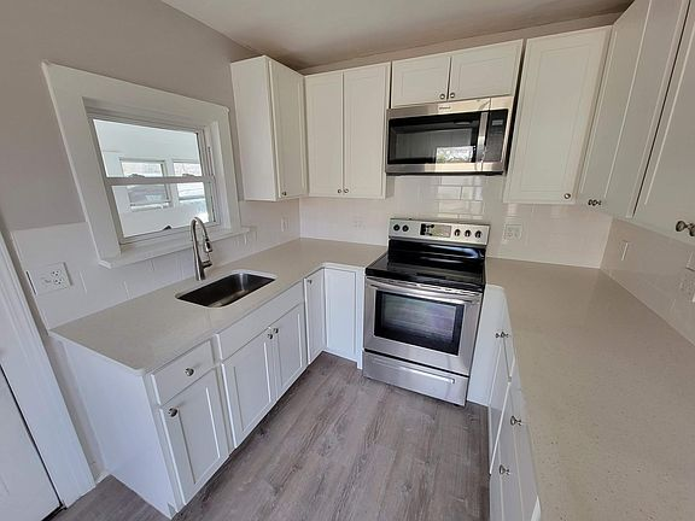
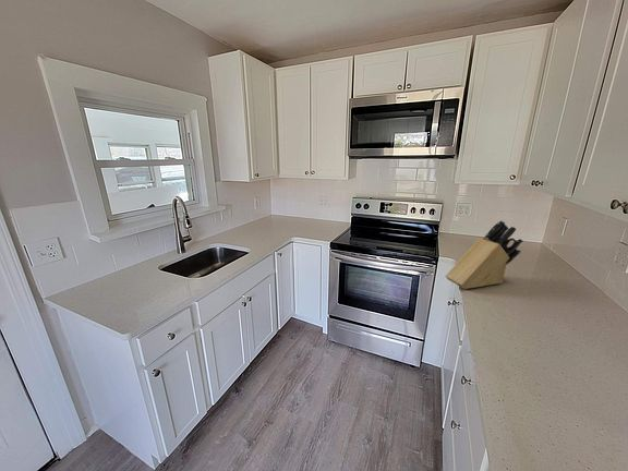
+ knife block (485, 253)
